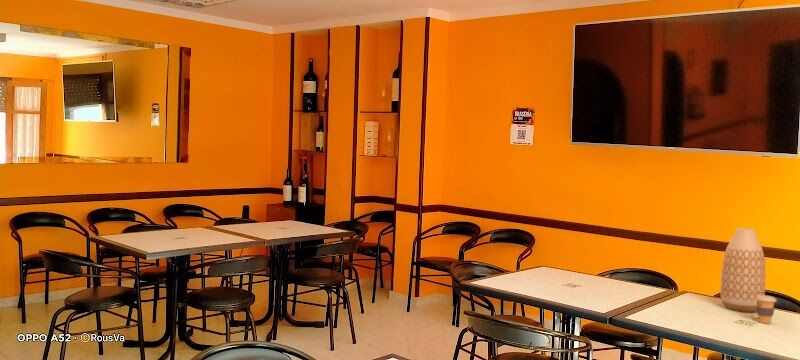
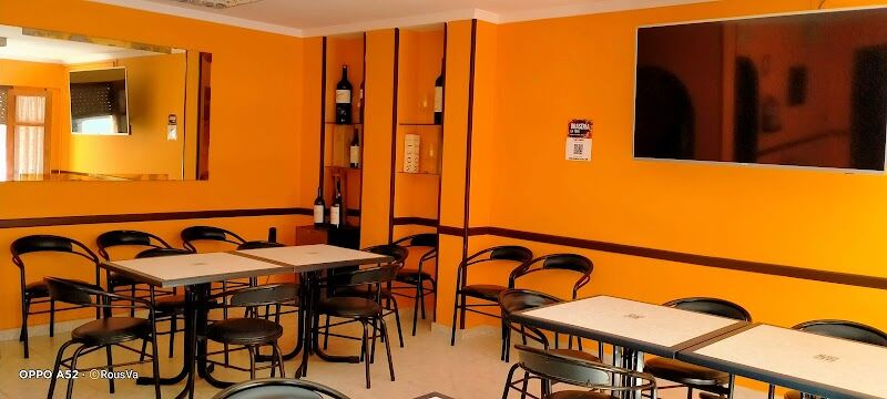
- vase (743, 269)
- coffee cup (765, 309)
